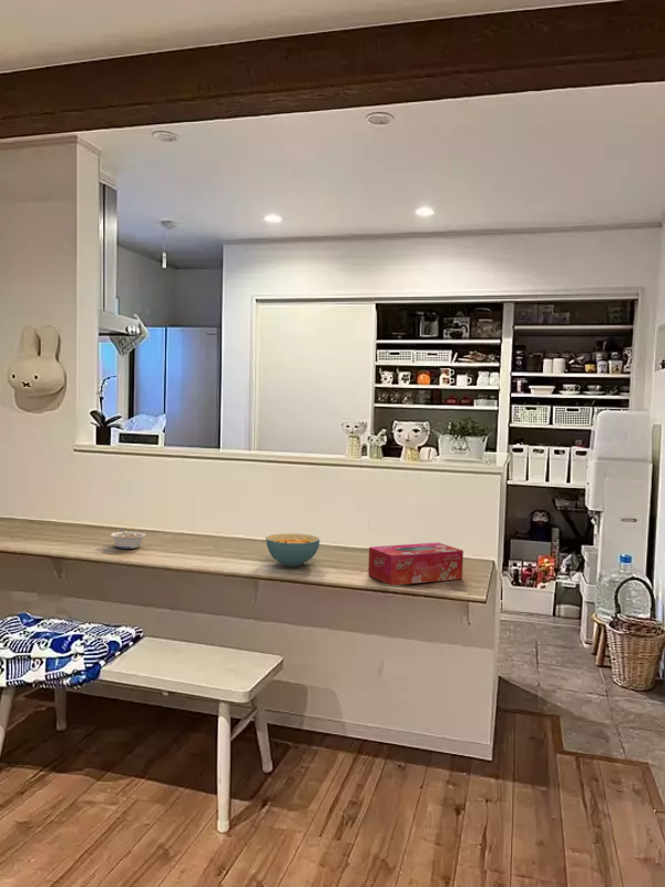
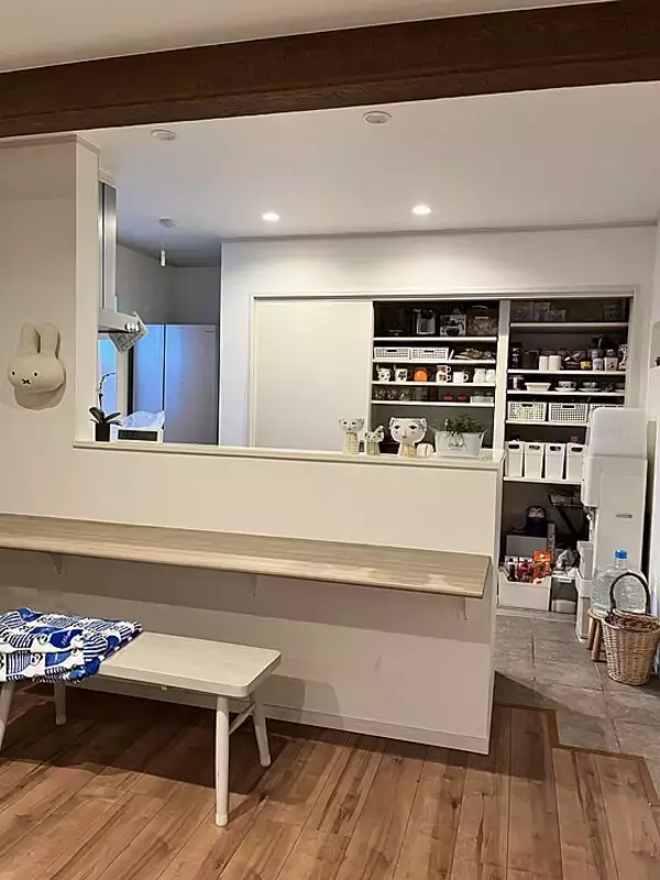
- tissue box (416, 562)
- cereal bowl (291, 551)
- legume (126, 539)
